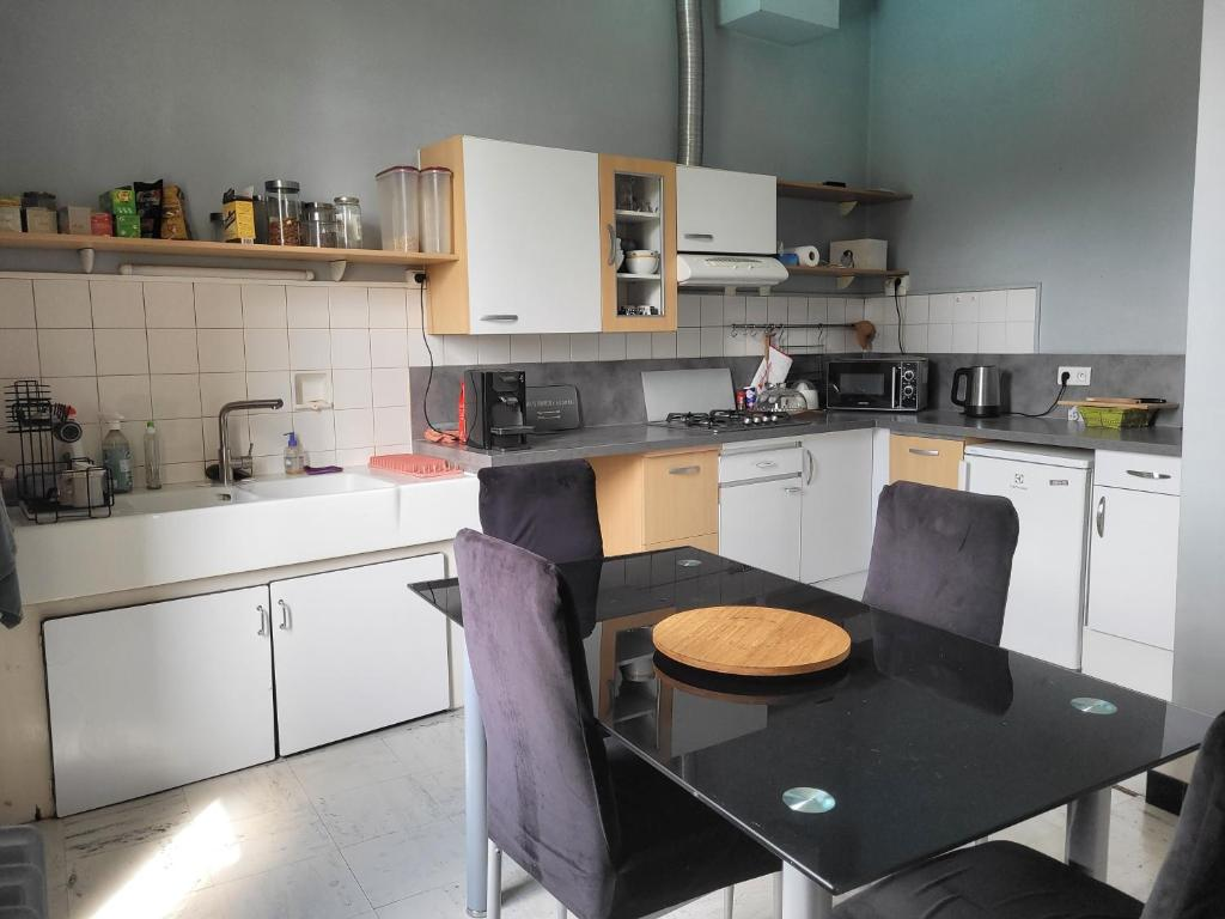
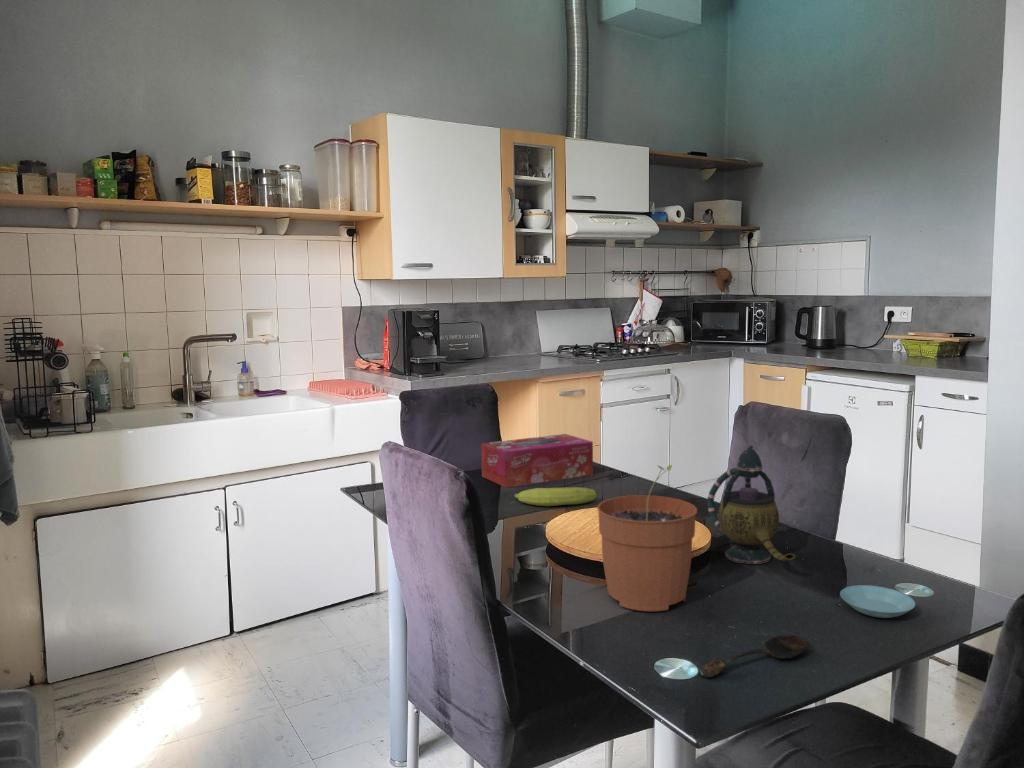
+ tissue box (537, 459)
+ fruit (556, 492)
+ spoon (754, 653)
+ teapot (757, 506)
+ saucer (876, 603)
+ plant pot (646, 529)
